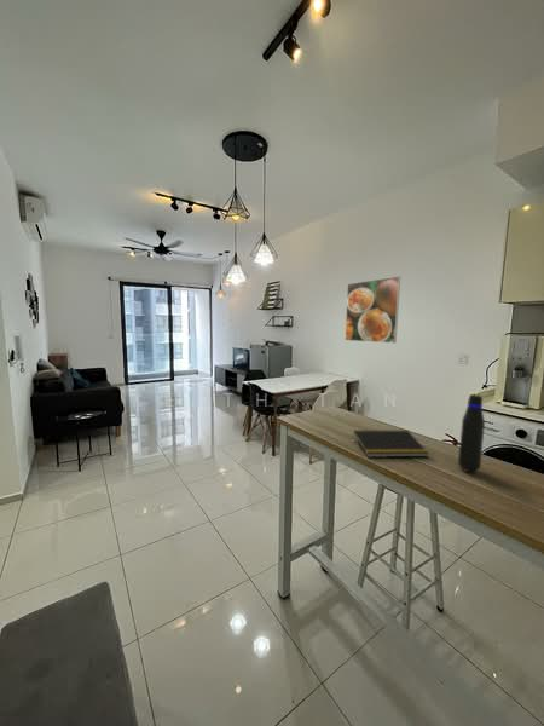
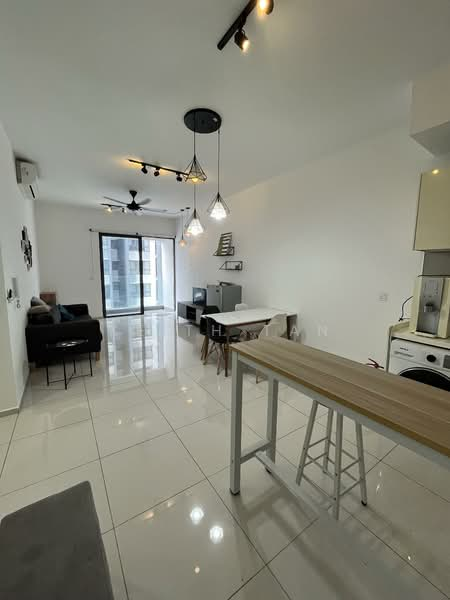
- notepad (388, 442)
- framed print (370, 311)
- water bottle (471, 433)
